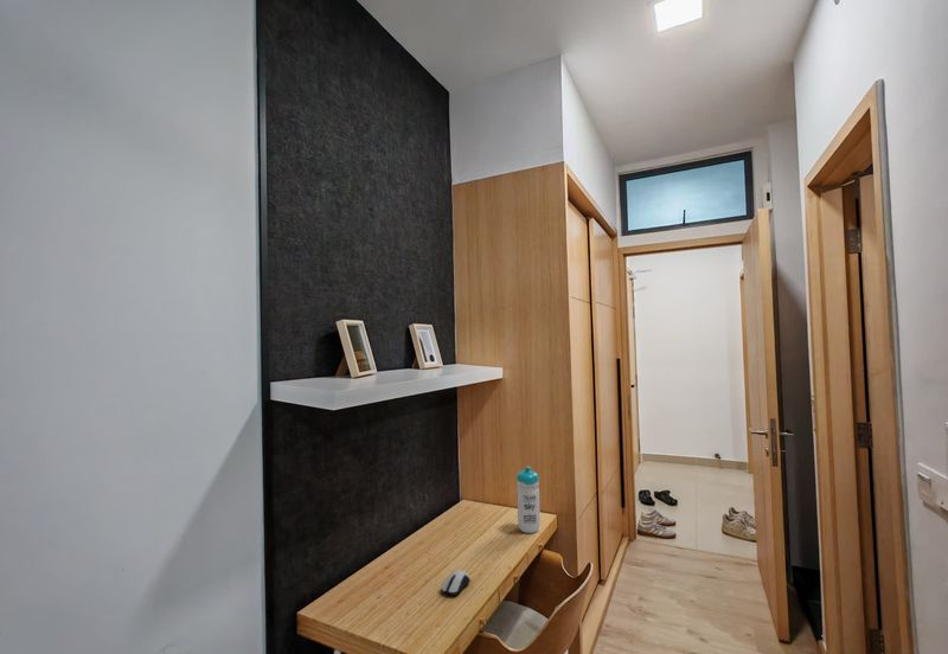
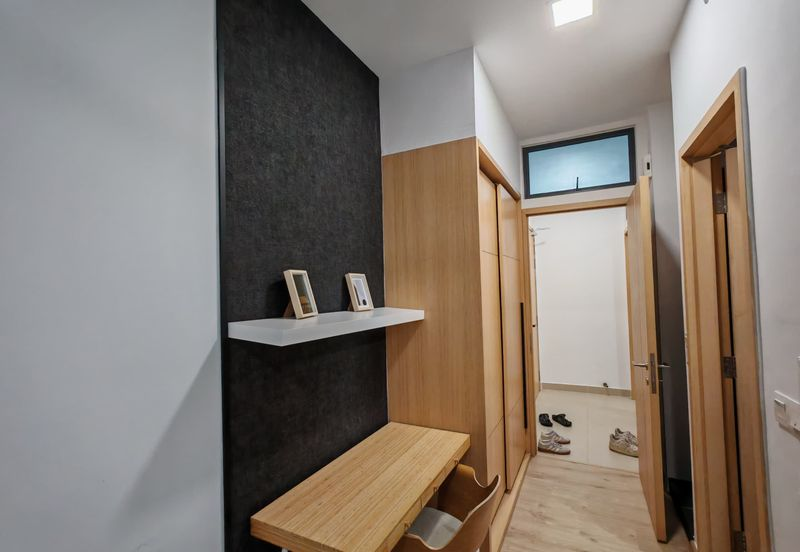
- computer mouse (456, 579)
- water bottle (527, 498)
